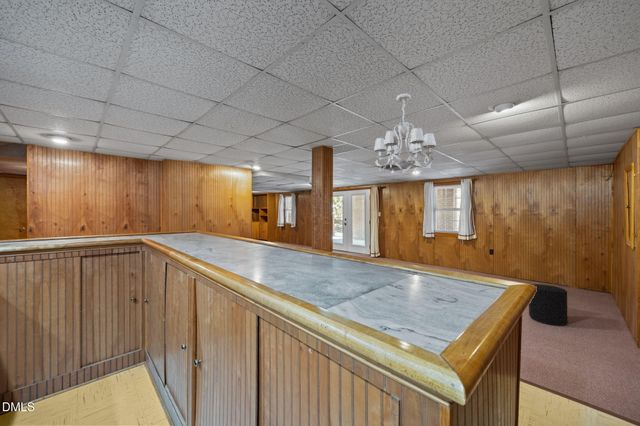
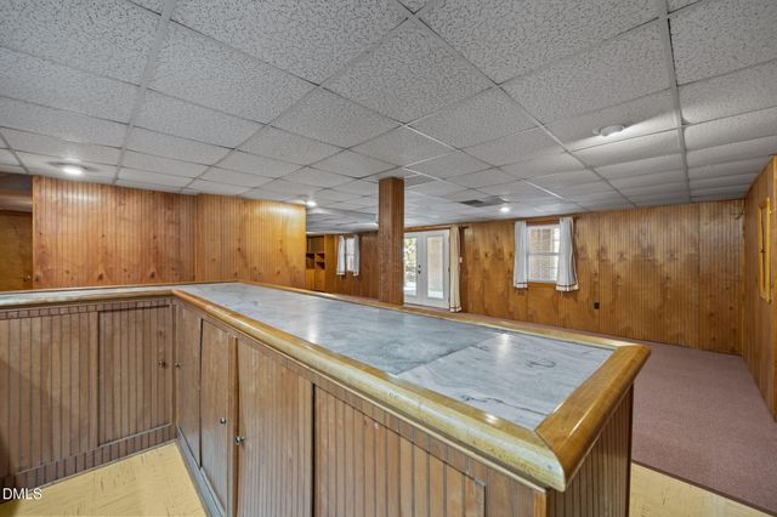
- chandelier (401, 136)
- stool (547, 303)
